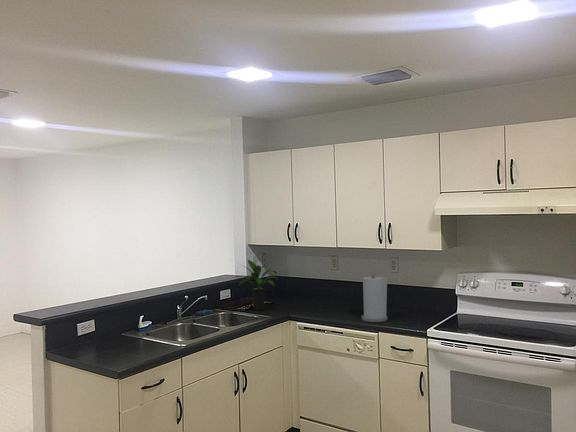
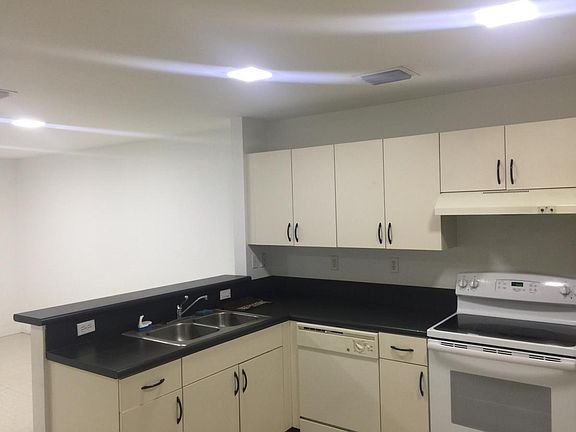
- potted plant (258, 285)
- paper towel (373, 296)
